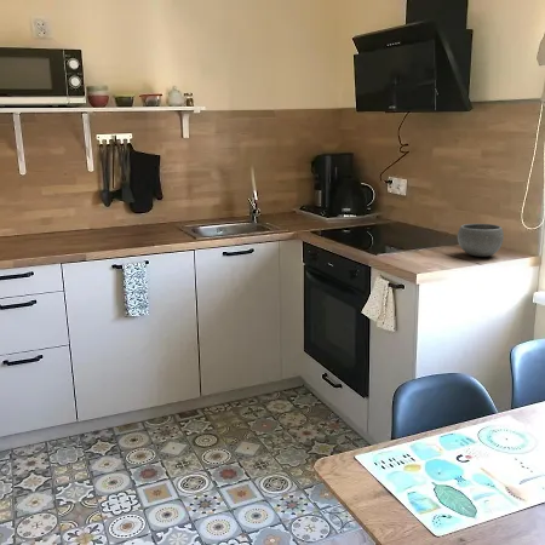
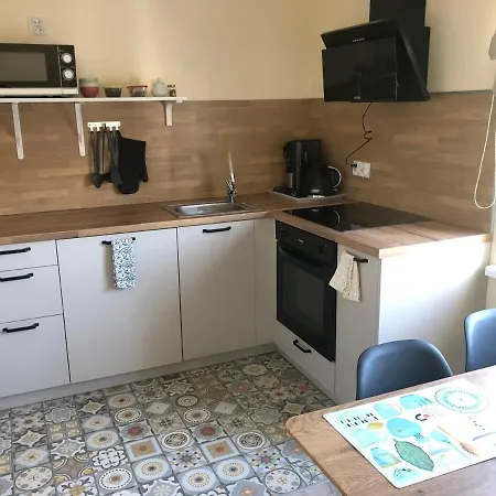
- bowl (480, 241)
